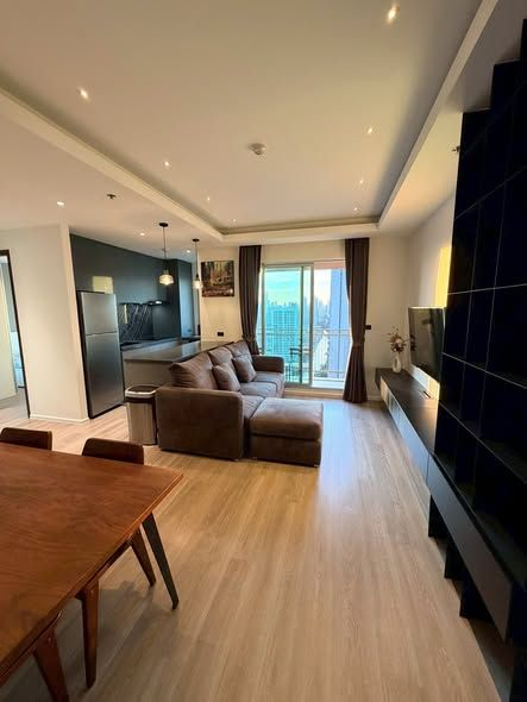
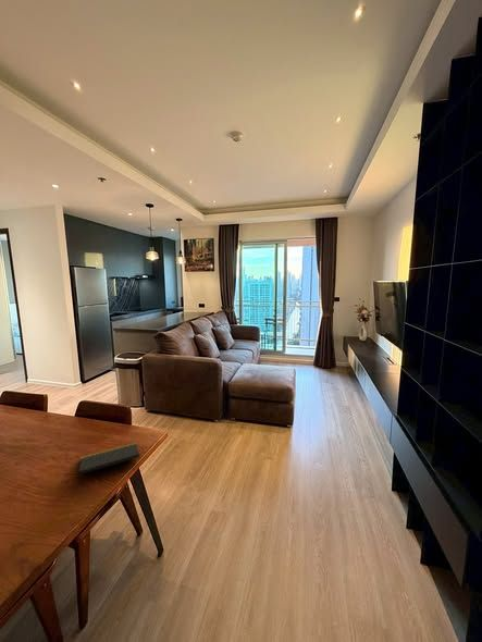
+ notepad (110, 456)
